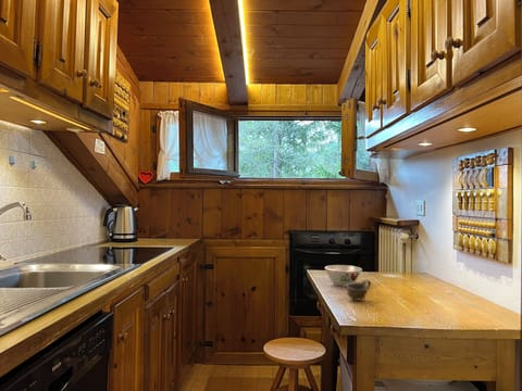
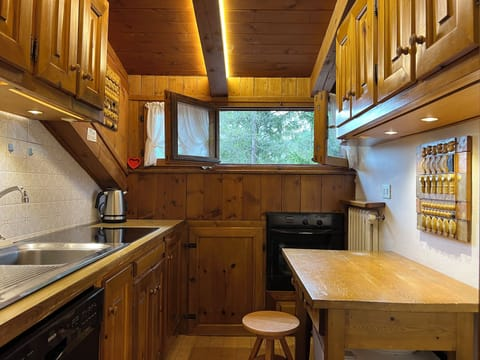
- cup (358, 289)
- bowl (343, 276)
